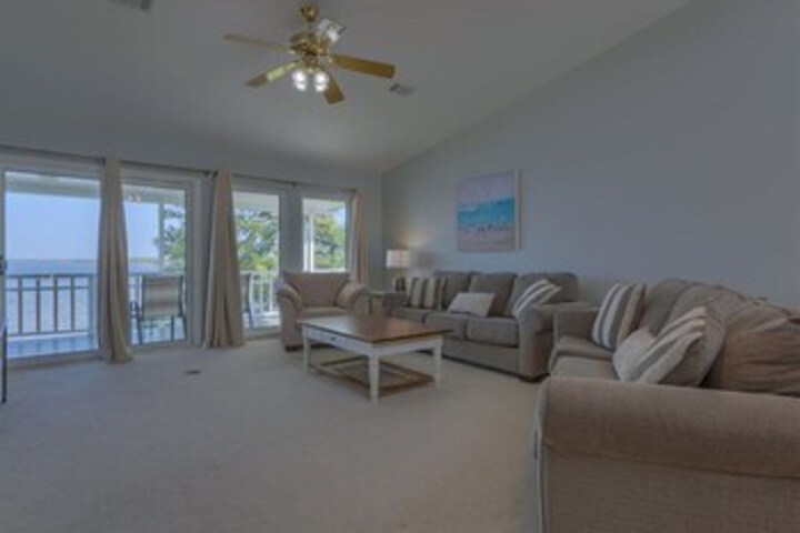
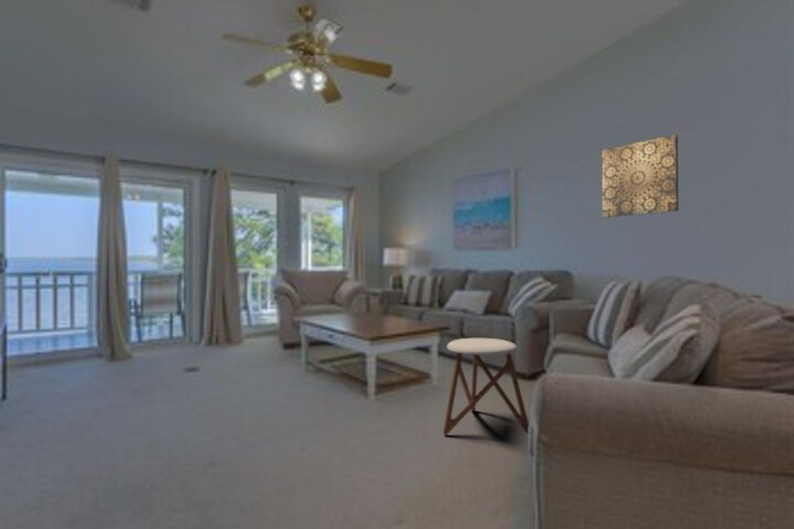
+ wall art (637, 179)
+ stool (475, 385)
